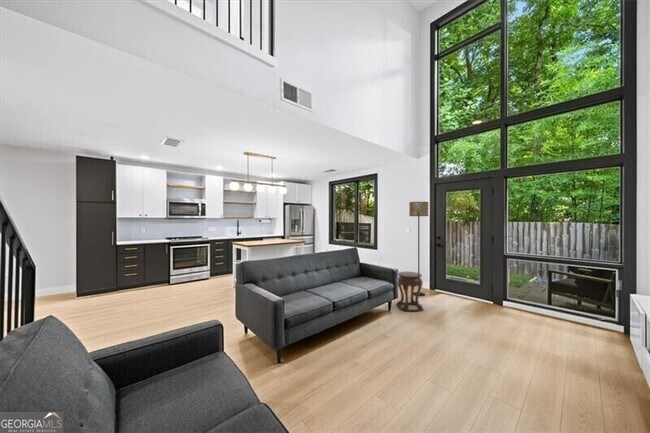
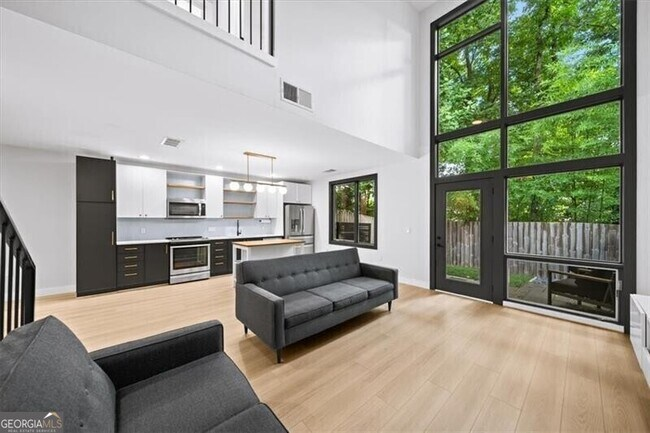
- floor lamp (418, 248)
- side table (407, 290)
